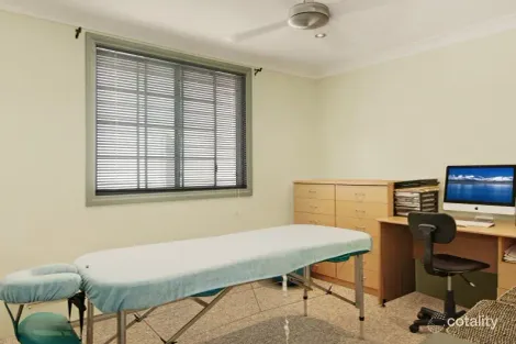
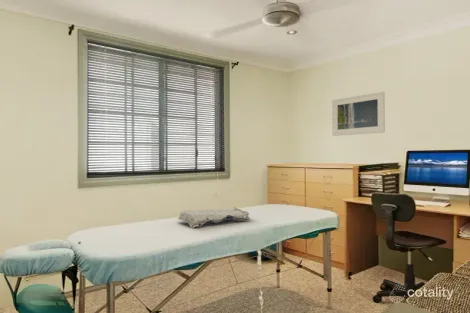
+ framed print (356, 115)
+ stone plaque (215, 215)
